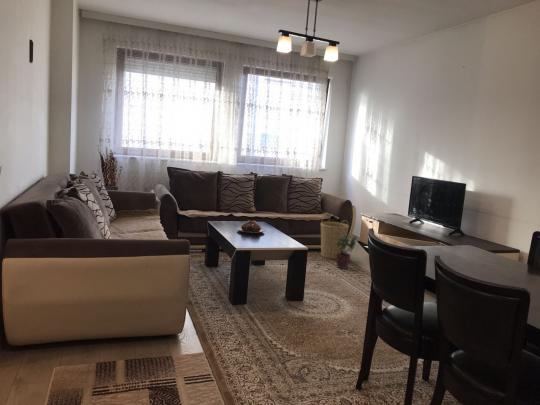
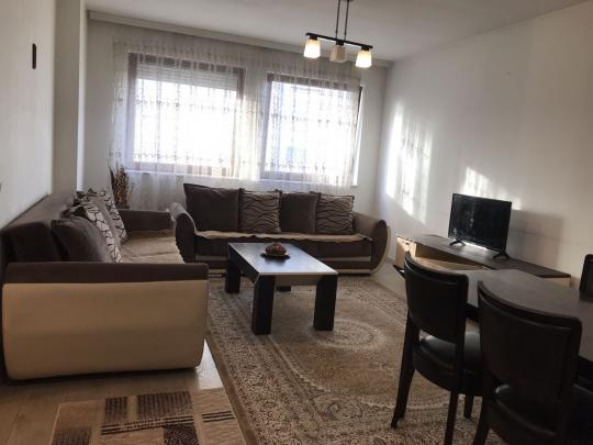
- potted plant (344, 251)
- basket (333, 237)
